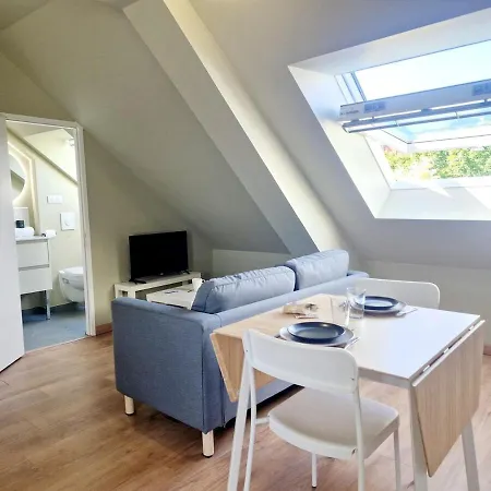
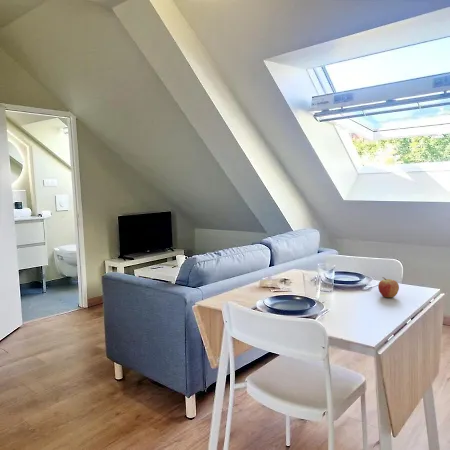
+ fruit (388, 287)
